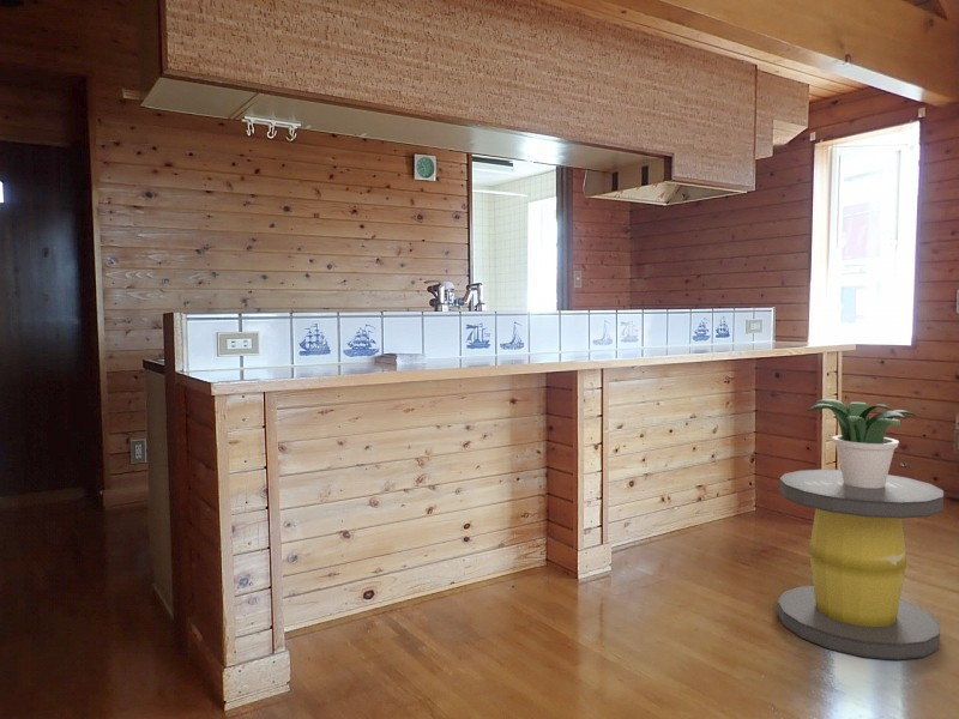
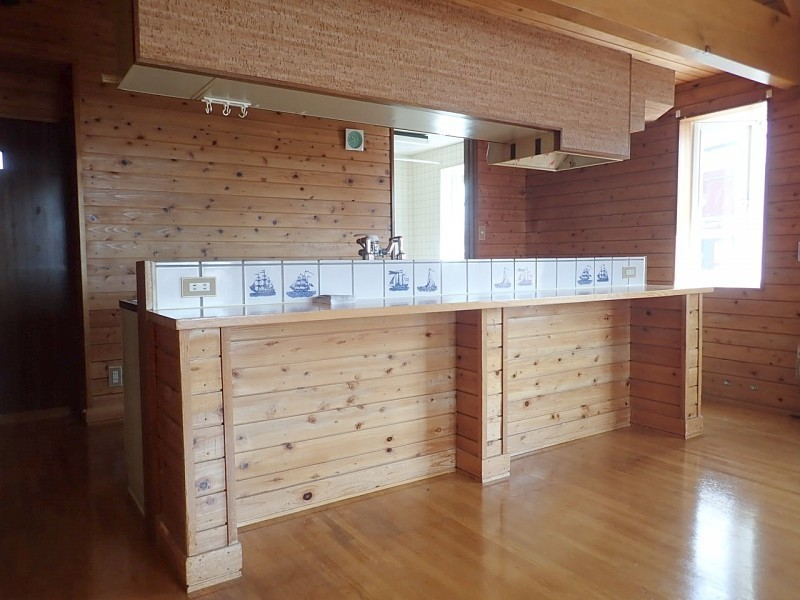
- stool (856, 555)
- potted plant (856, 441)
